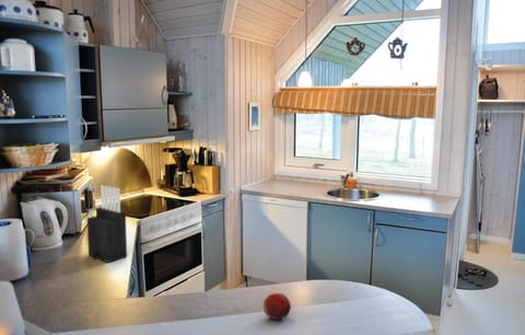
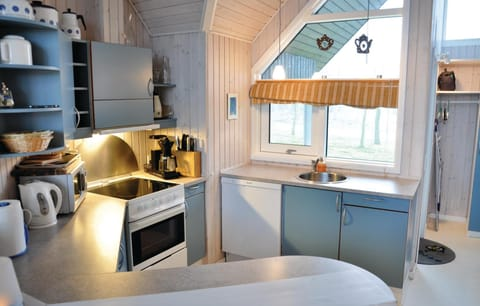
- fruit (276, 305)
- knife block (104, 222)
